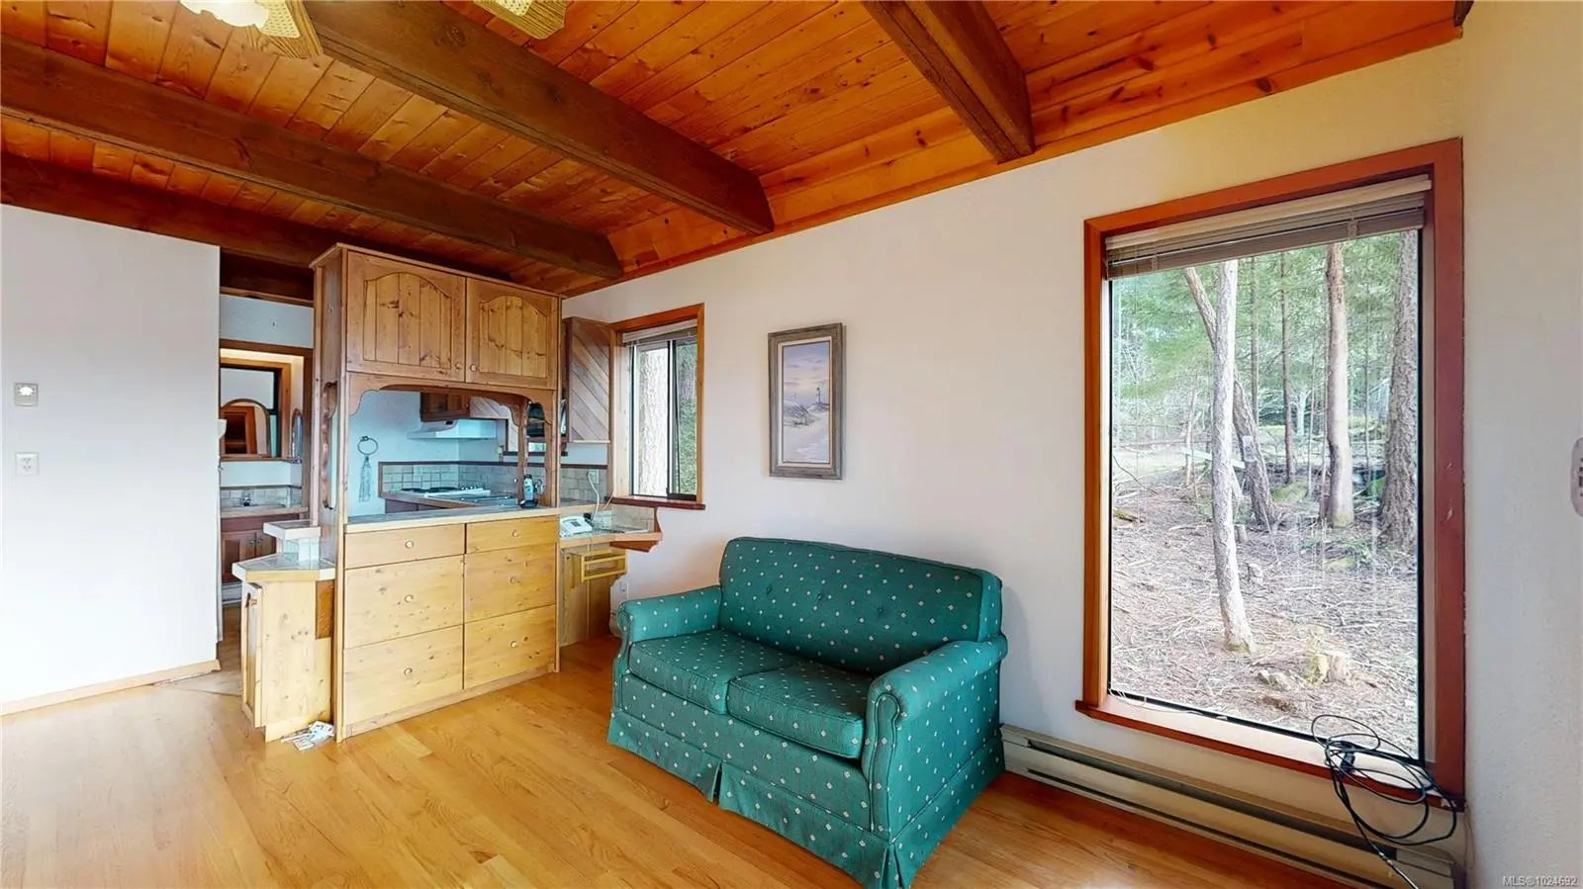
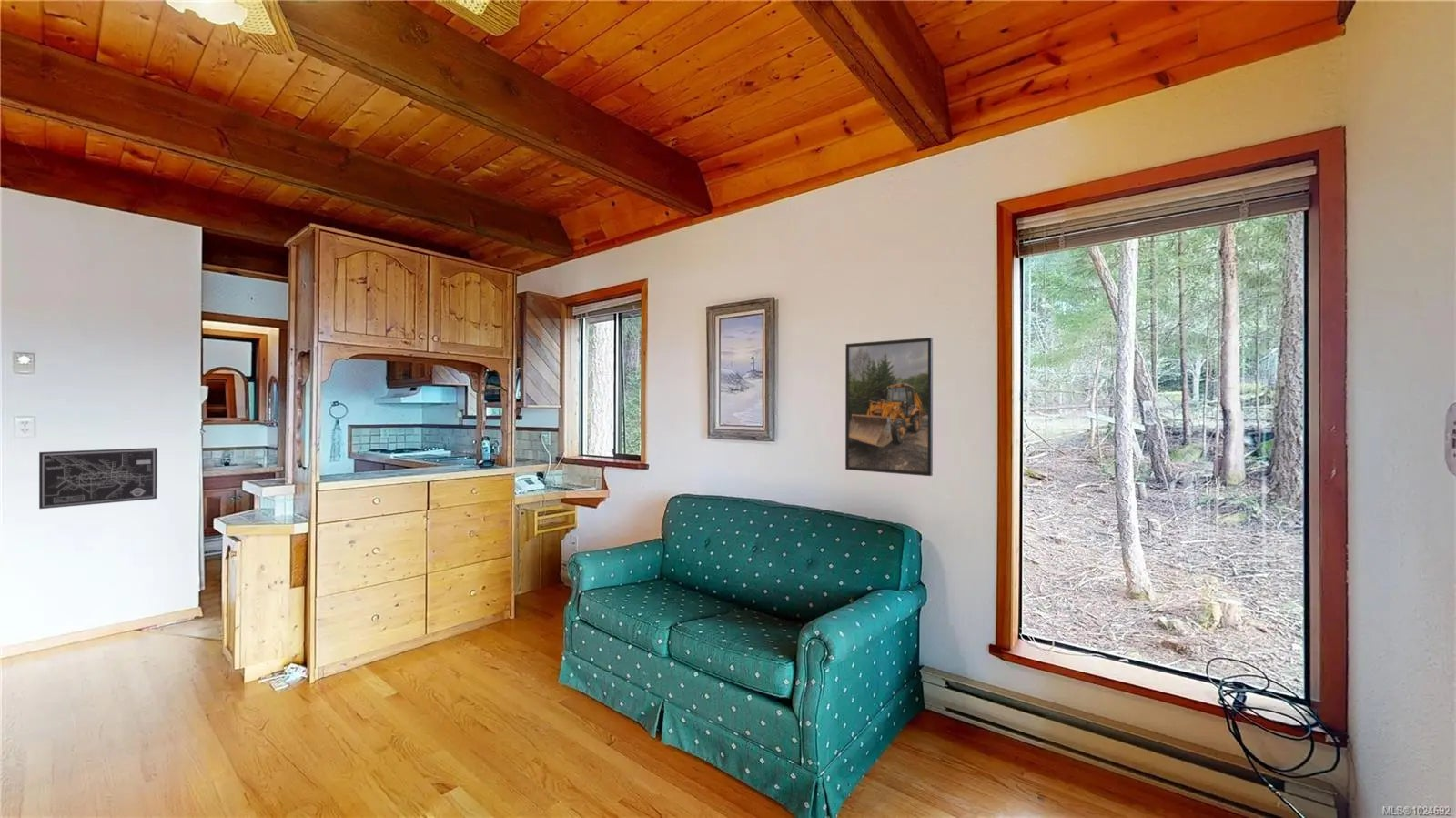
+ wall art (101, 476)
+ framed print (886, 407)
